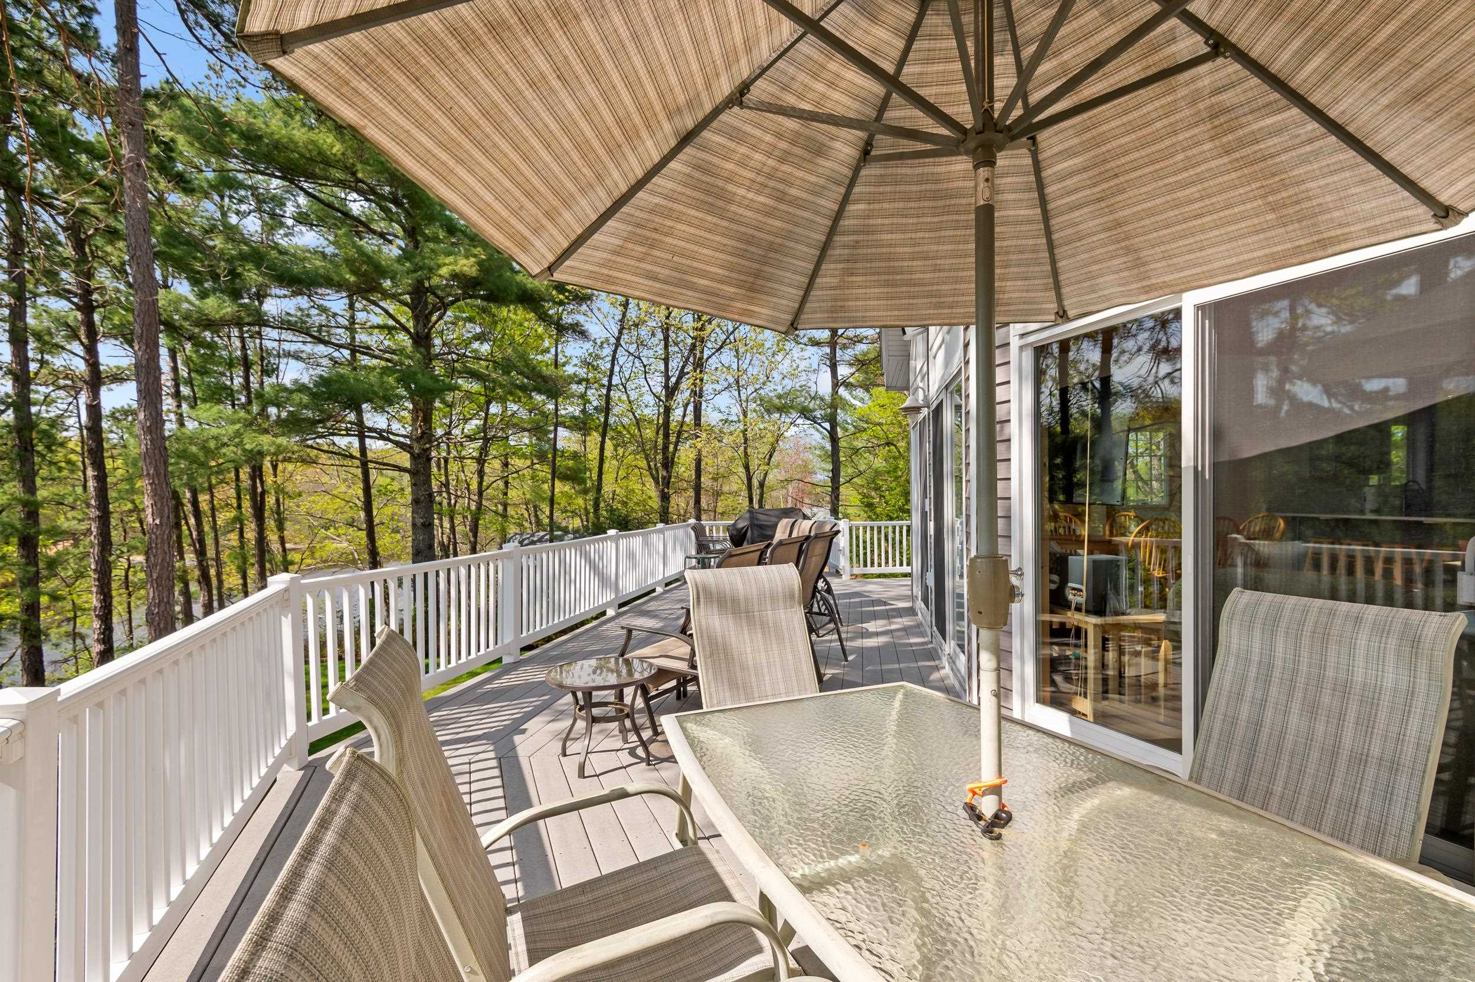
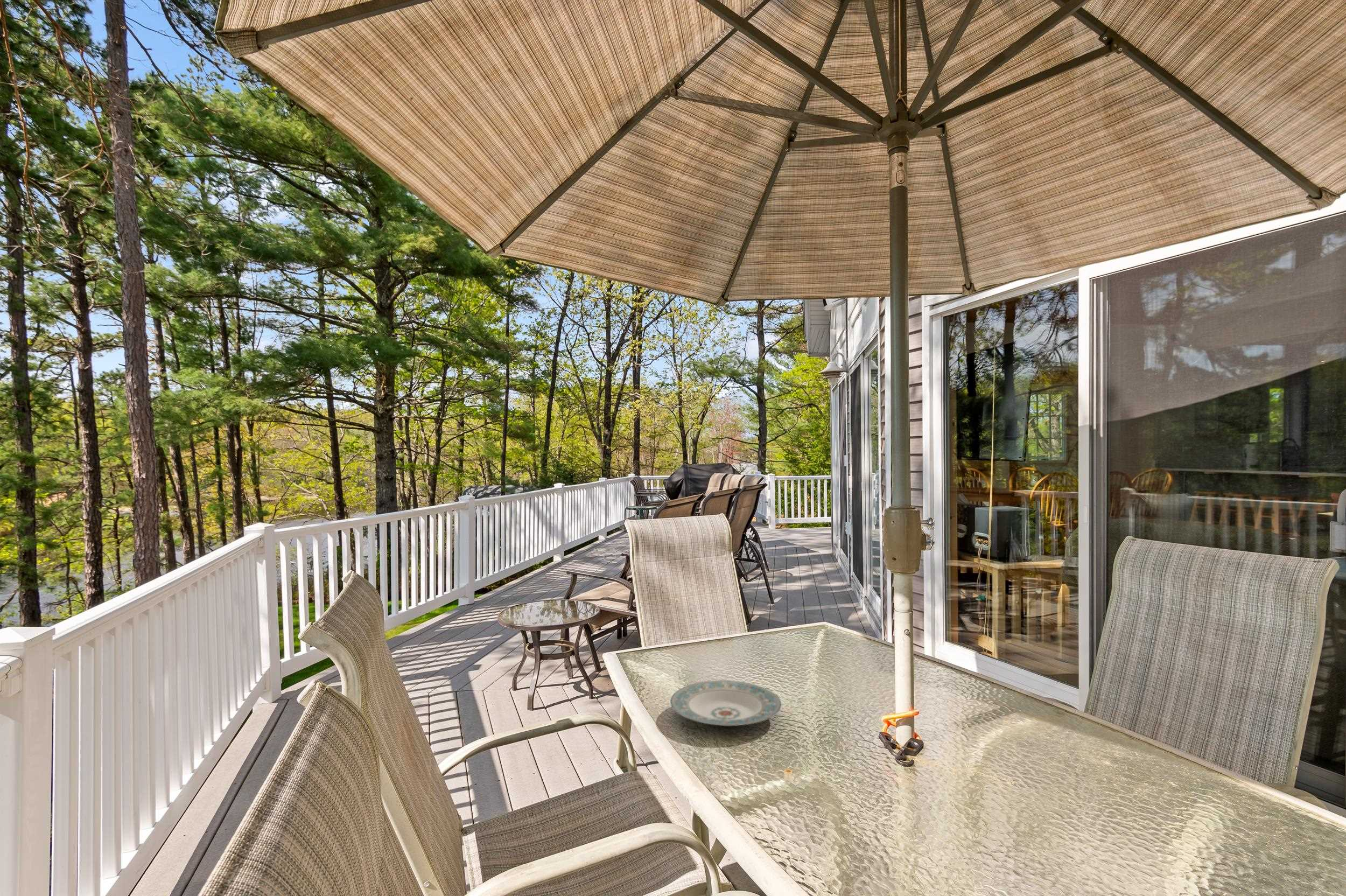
+ plate (725, 708)
